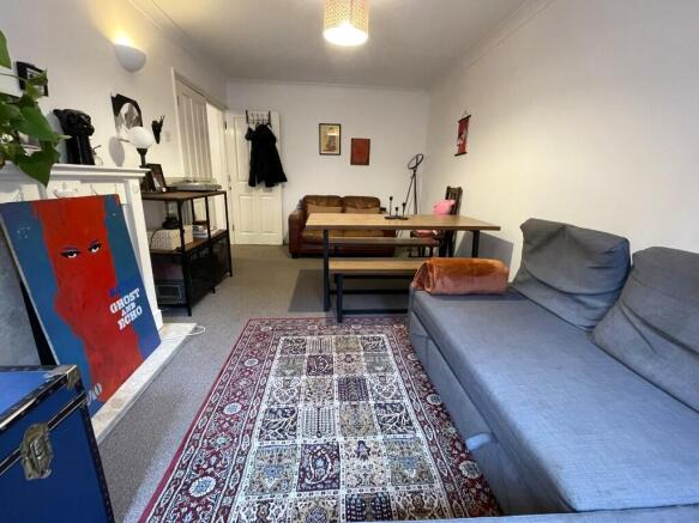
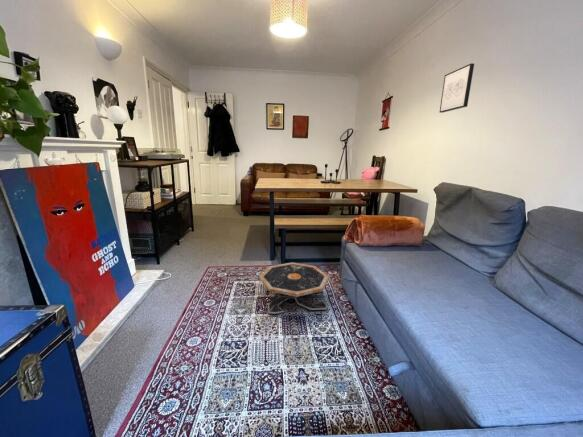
+ wall art (455, 90)
+ side table (293, 286)
